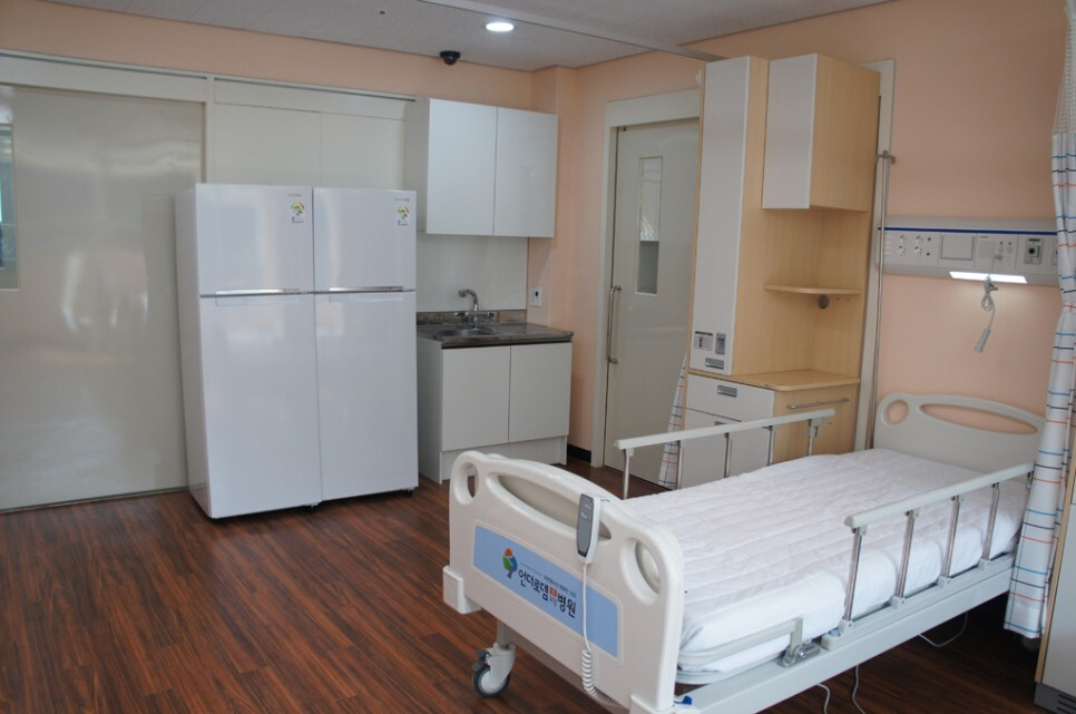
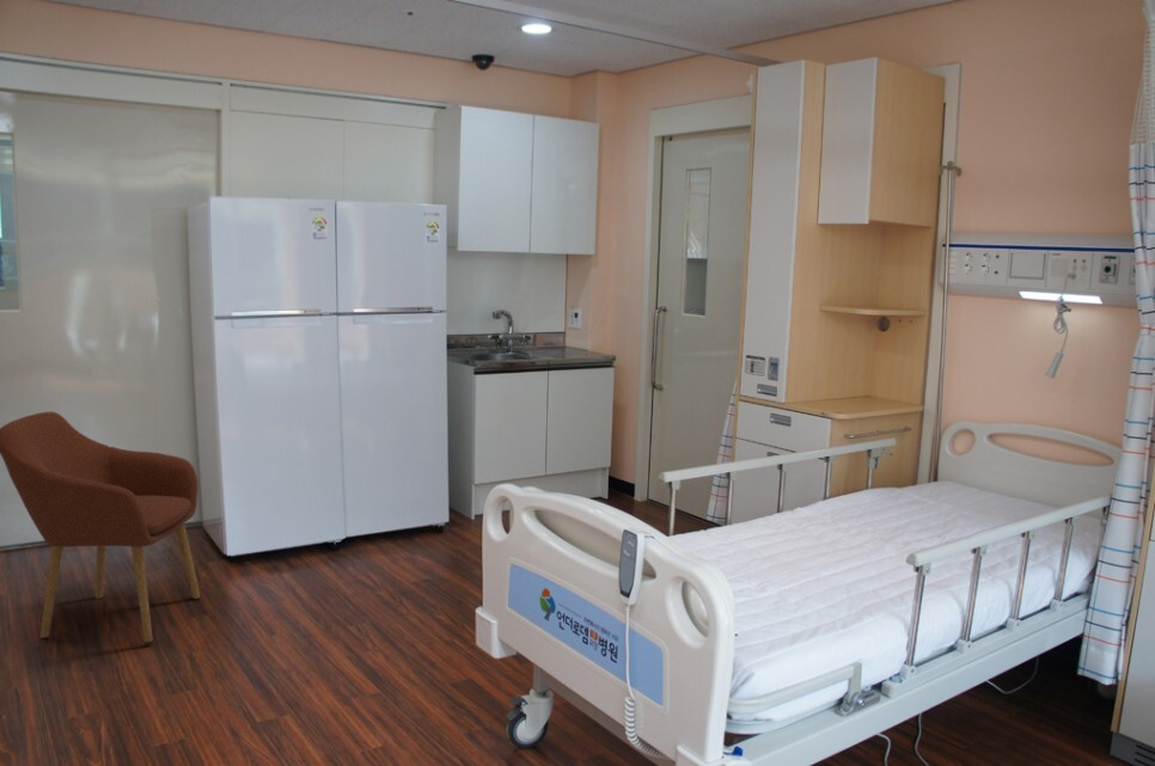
+ armchair (103, 519)
